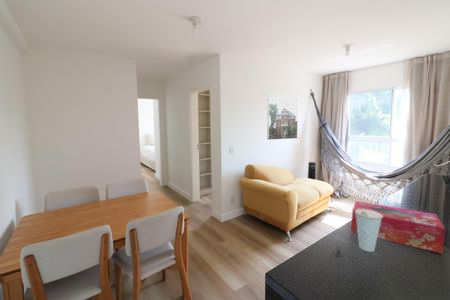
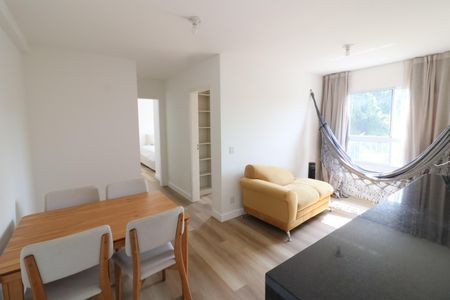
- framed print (283, 117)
- tissue box (392, 223)
- cup (367, 229)
